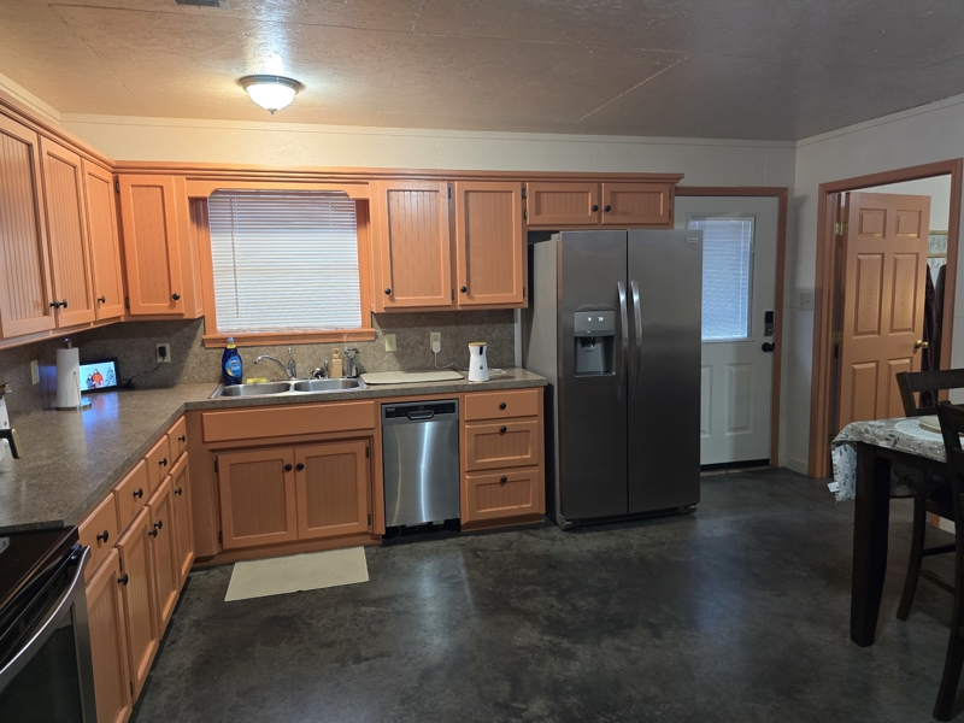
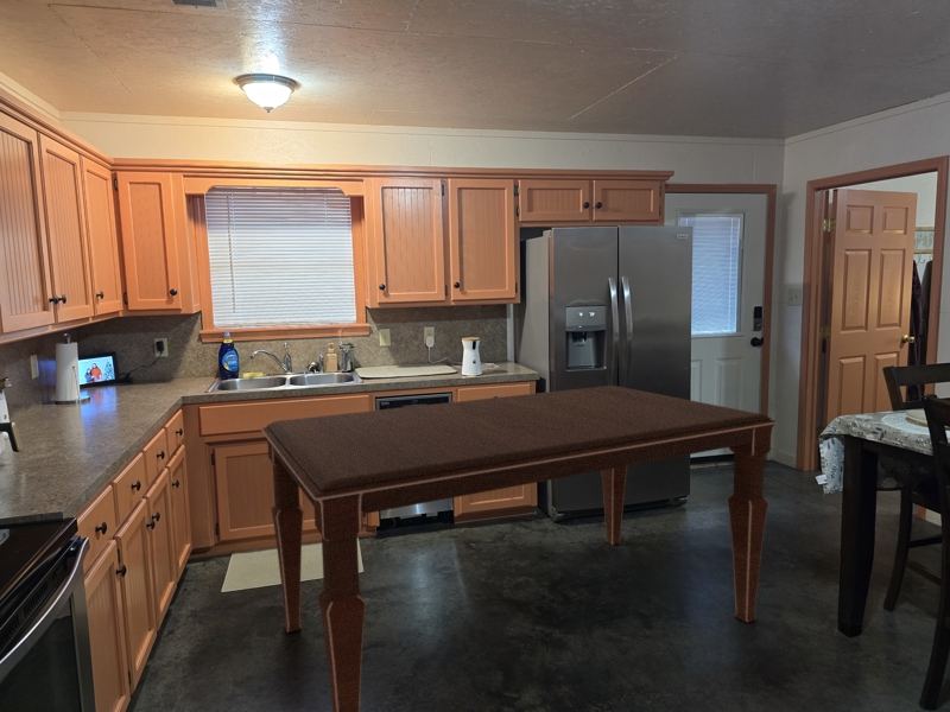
+ dining table (509, 487)
